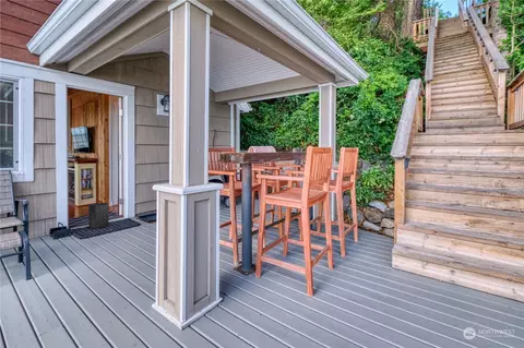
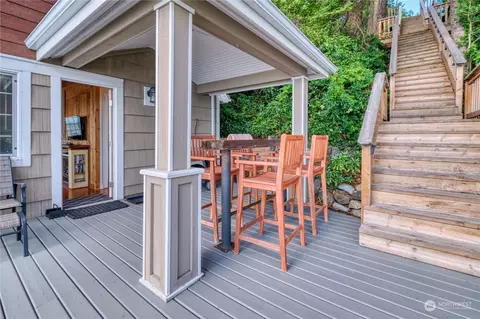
- trash can (98, 215)
